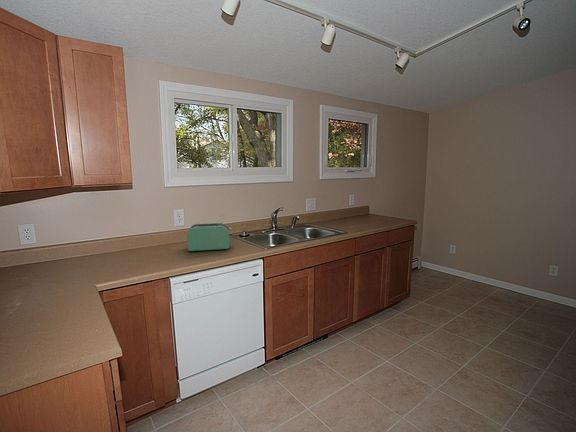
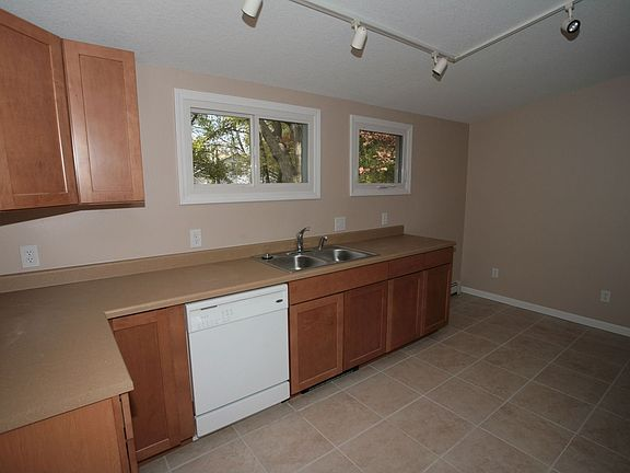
- toaster (208, 236)
